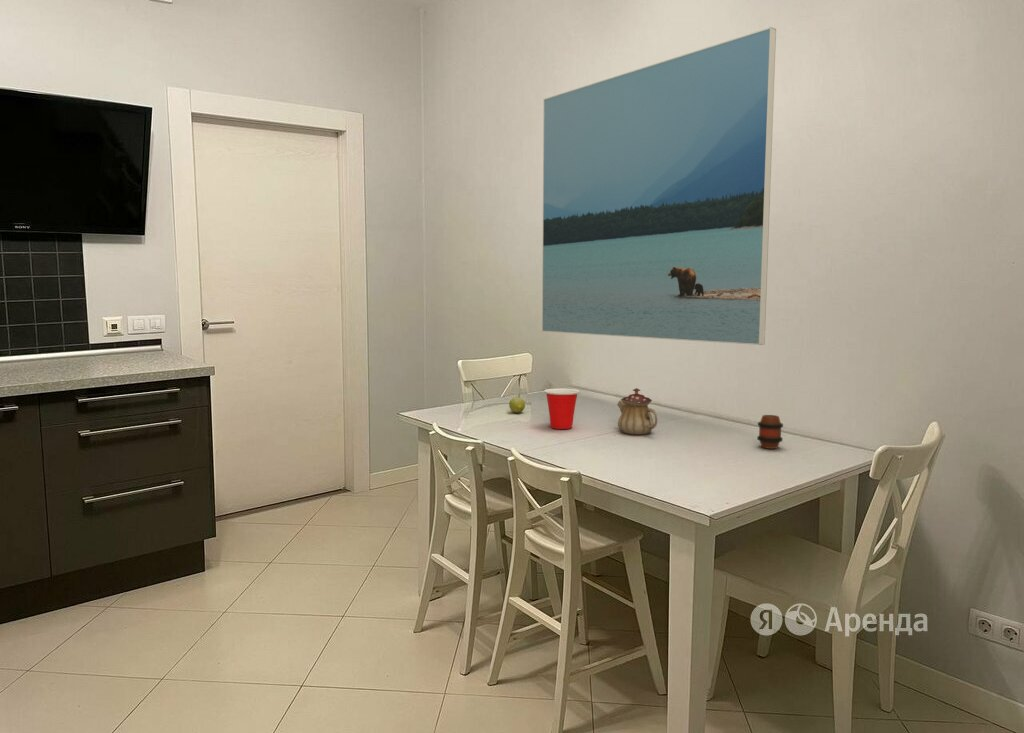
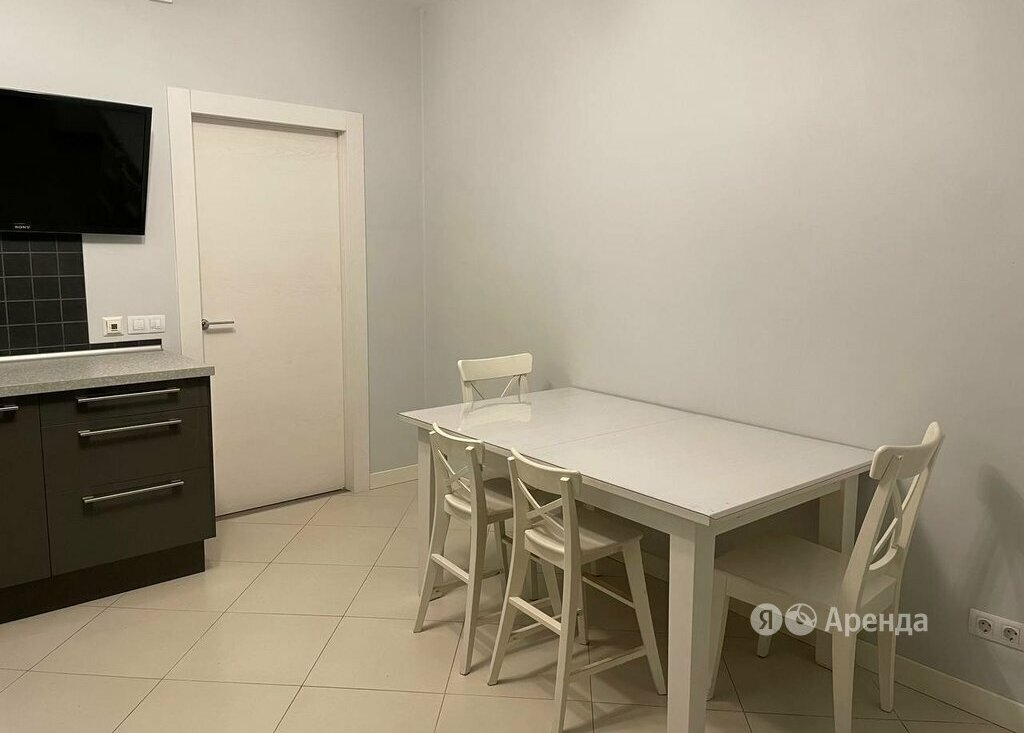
- teapot (637, 410)
- fruit (517, 405)
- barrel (770, 431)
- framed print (639, 205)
- cup (561, 408)
